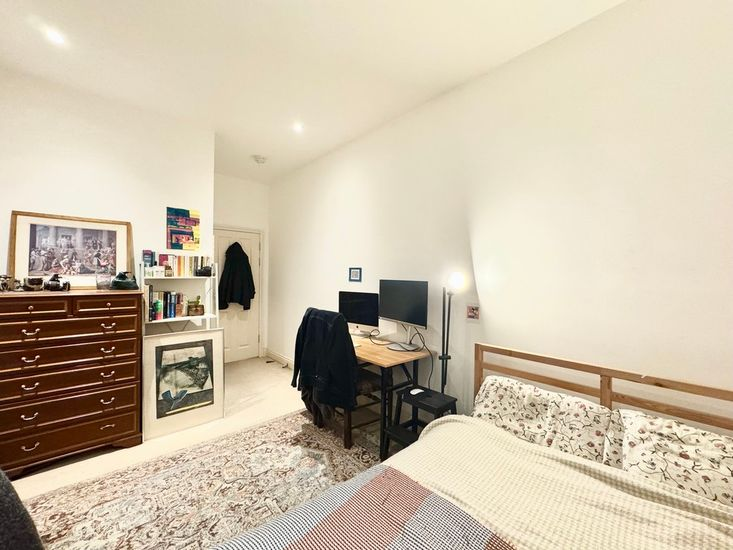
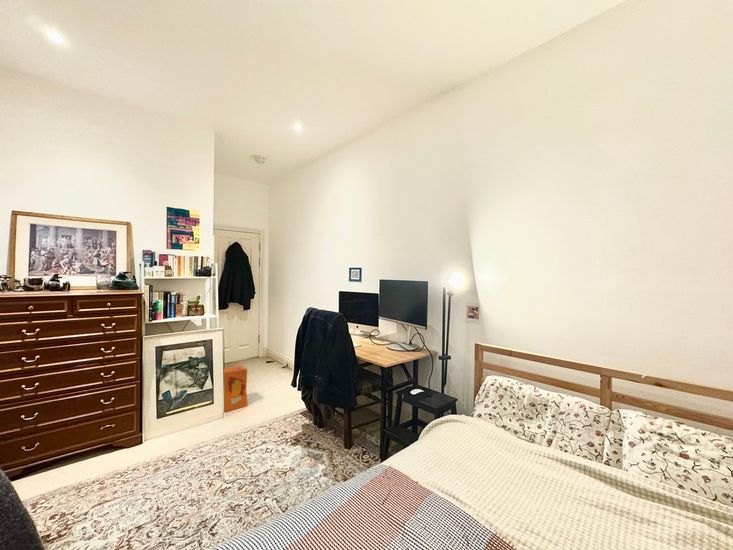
+ carton (233, 387)
